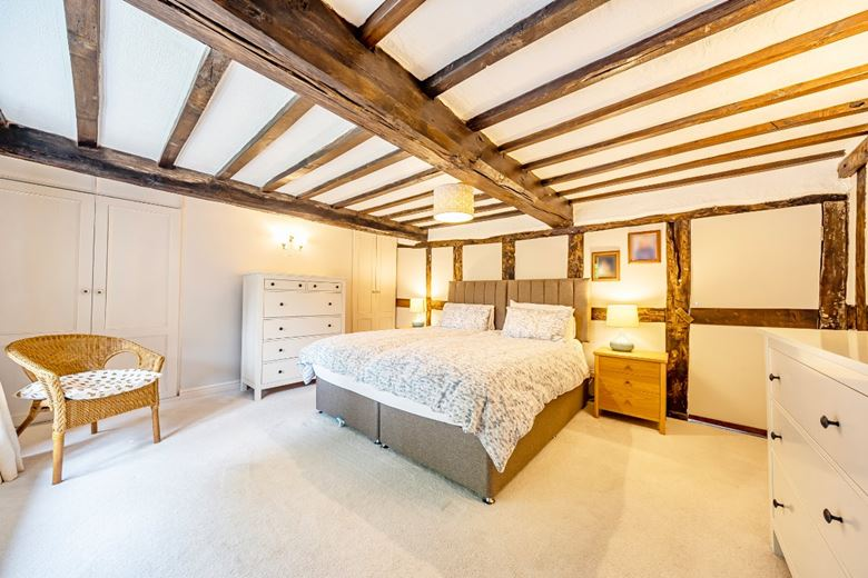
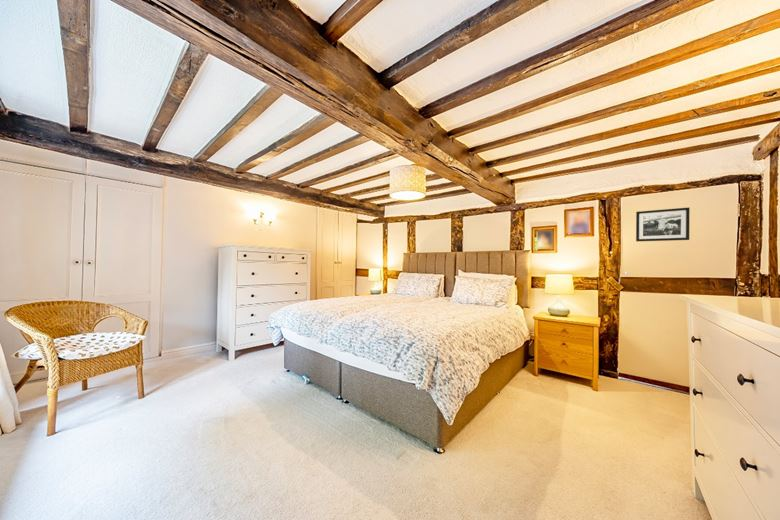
+ picture frame (661, 225)
